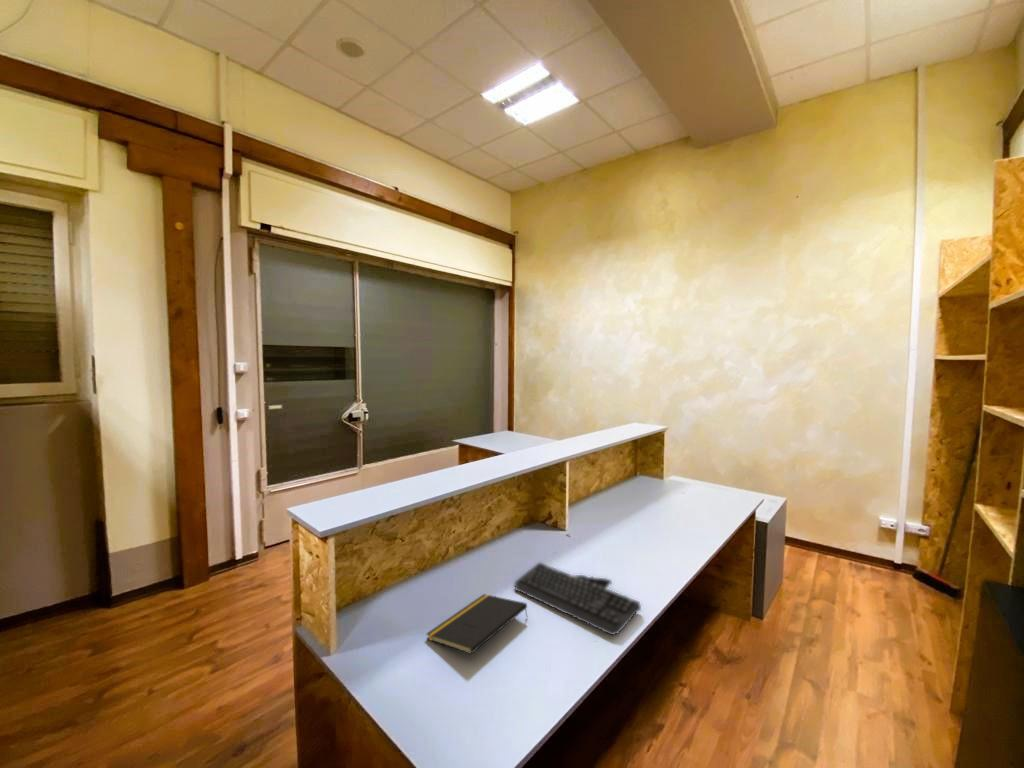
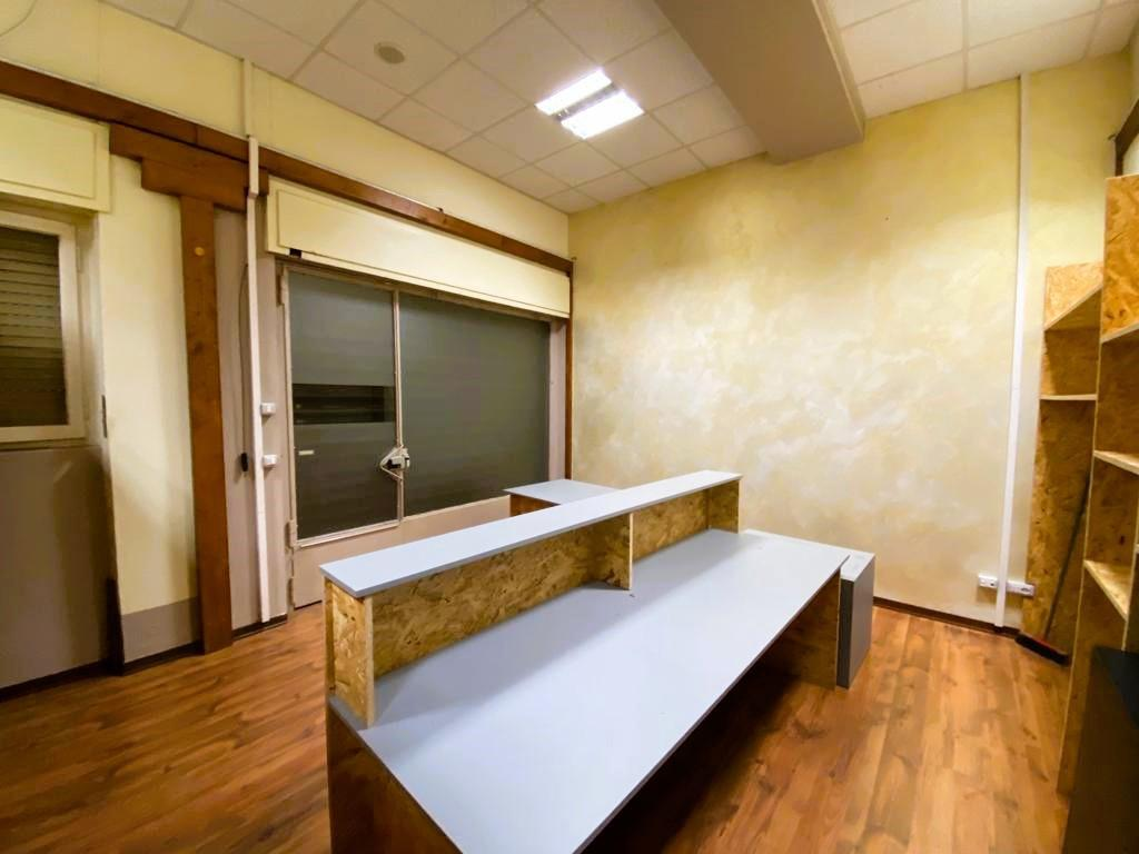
- keyboard (578, 589)
- notepad (478, 620)
